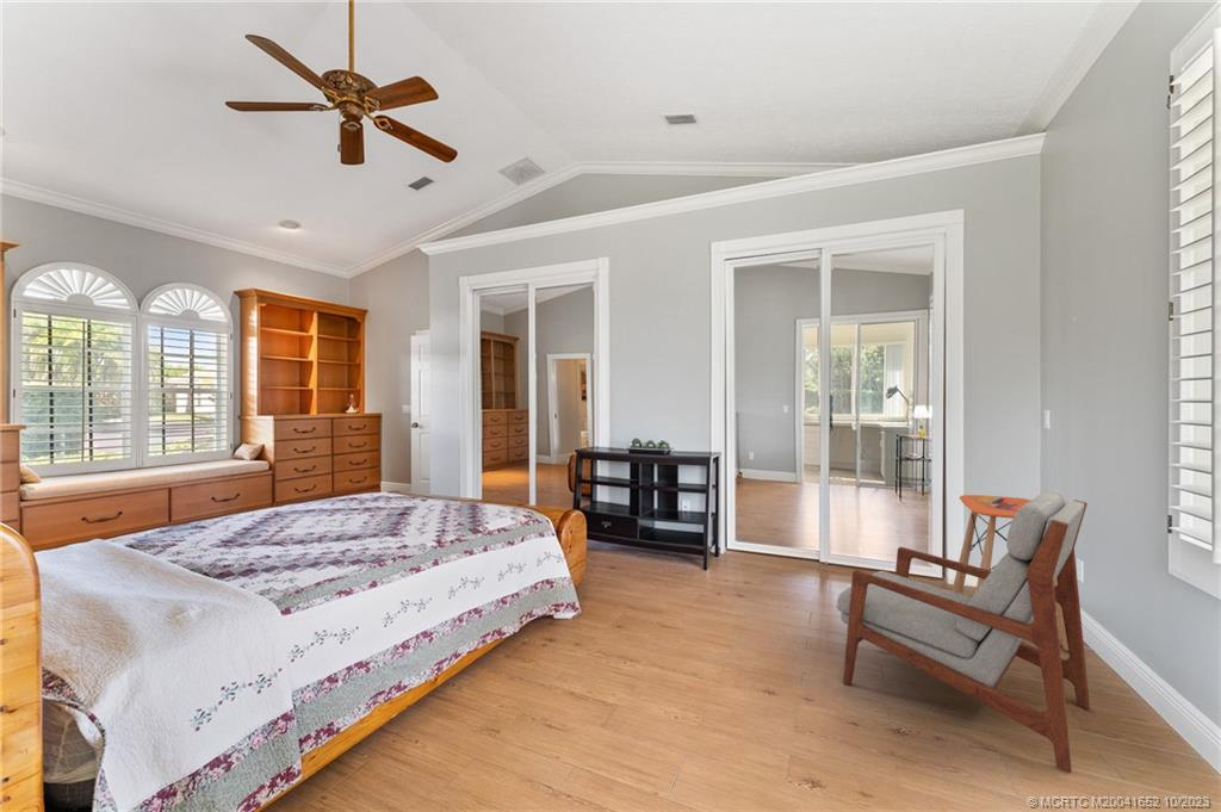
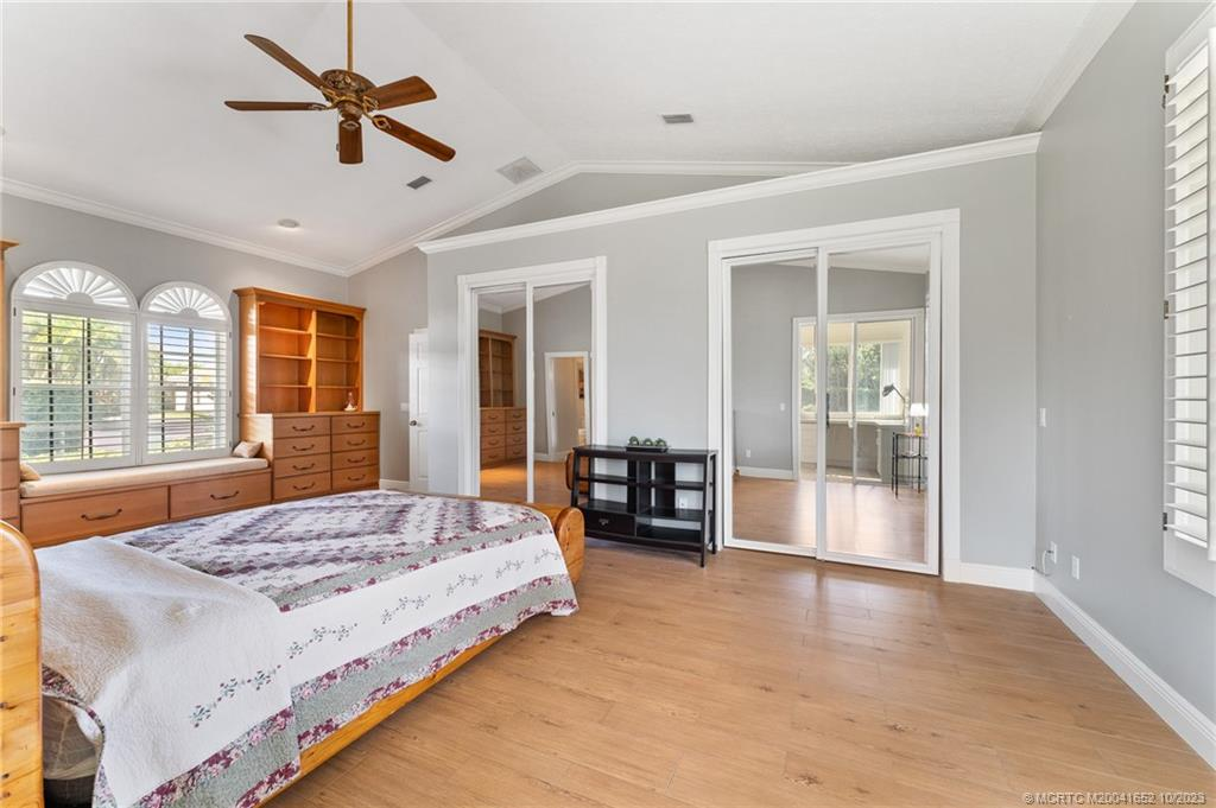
- armchair (953, 591)
- side table (993, 566)
